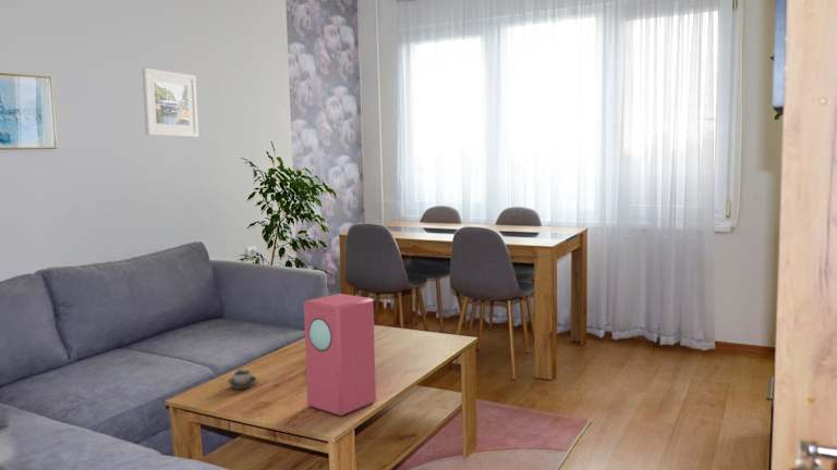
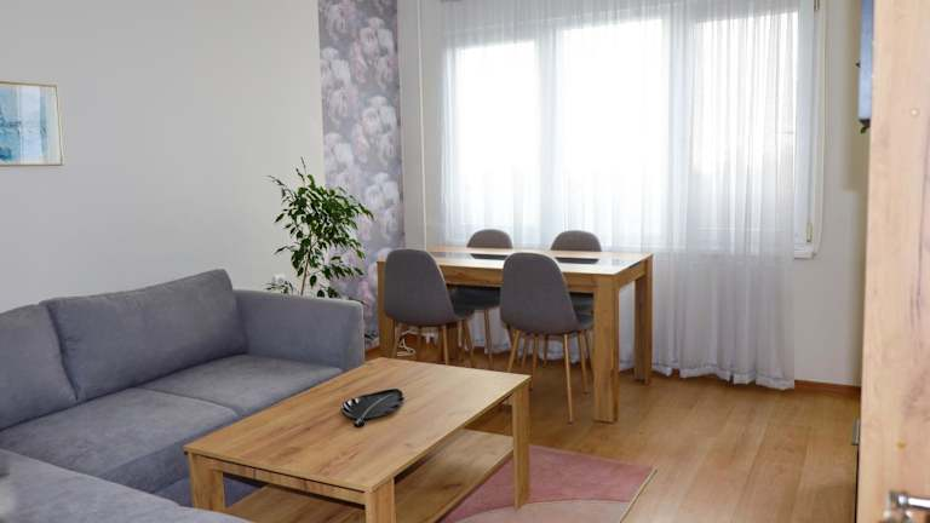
- speaker (337, 352)
- cup (242, 379)
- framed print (171, 103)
